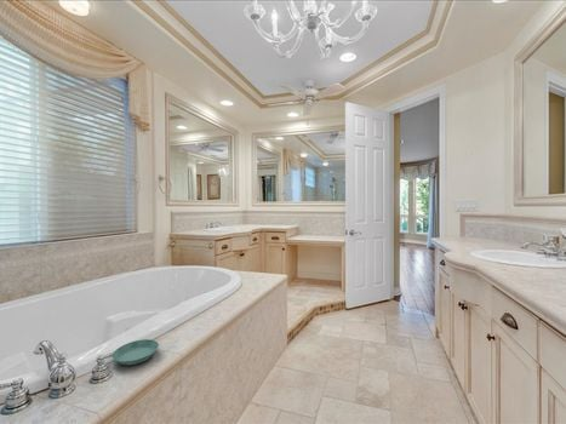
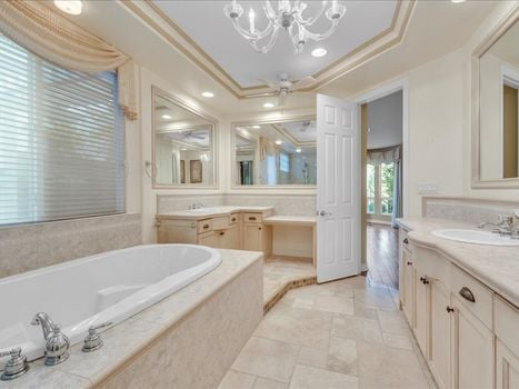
- saucer (136, 353)
